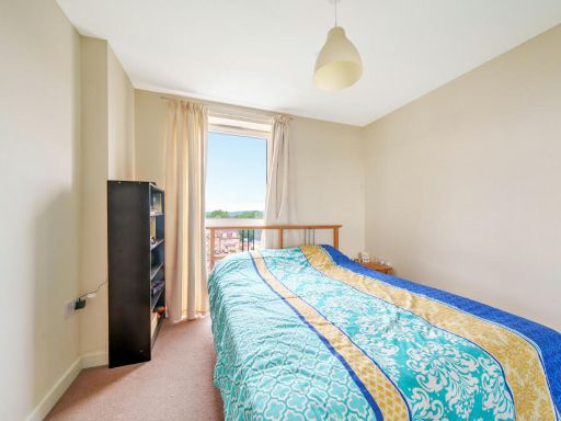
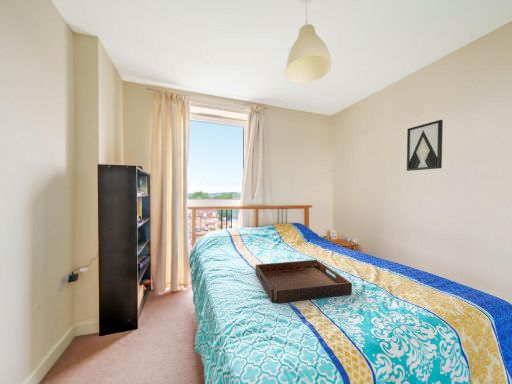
+ serving tray (298, 277)
+ wall art (423, 147)
